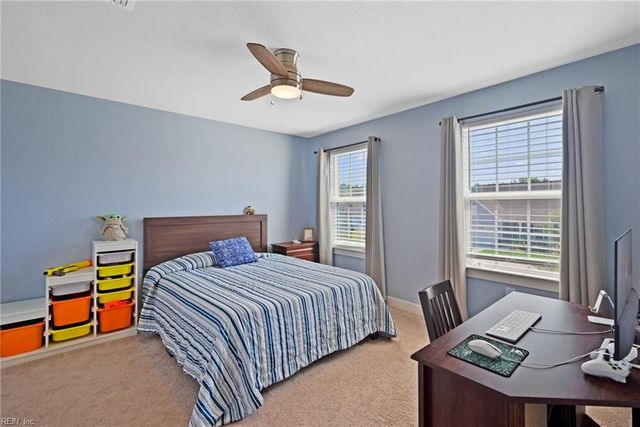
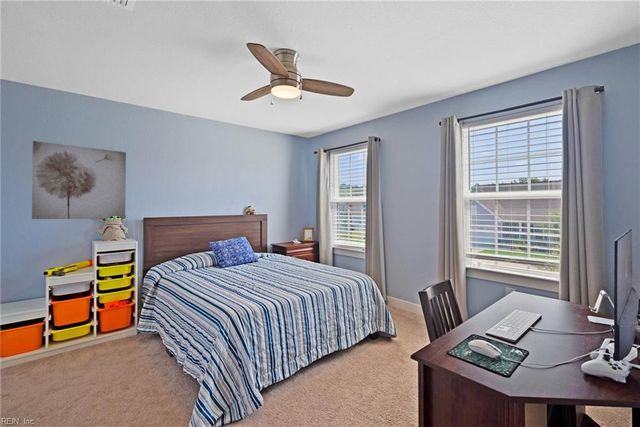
+ wall art (82, 183)
